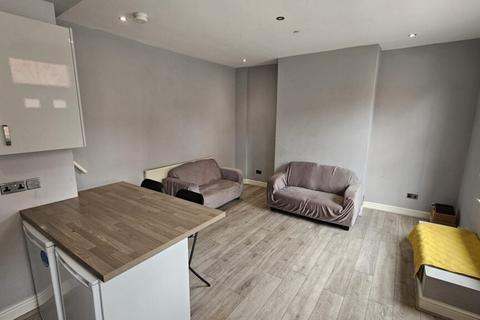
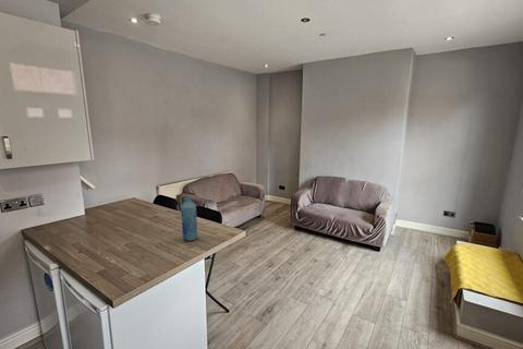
+ bottle (188, 217)
